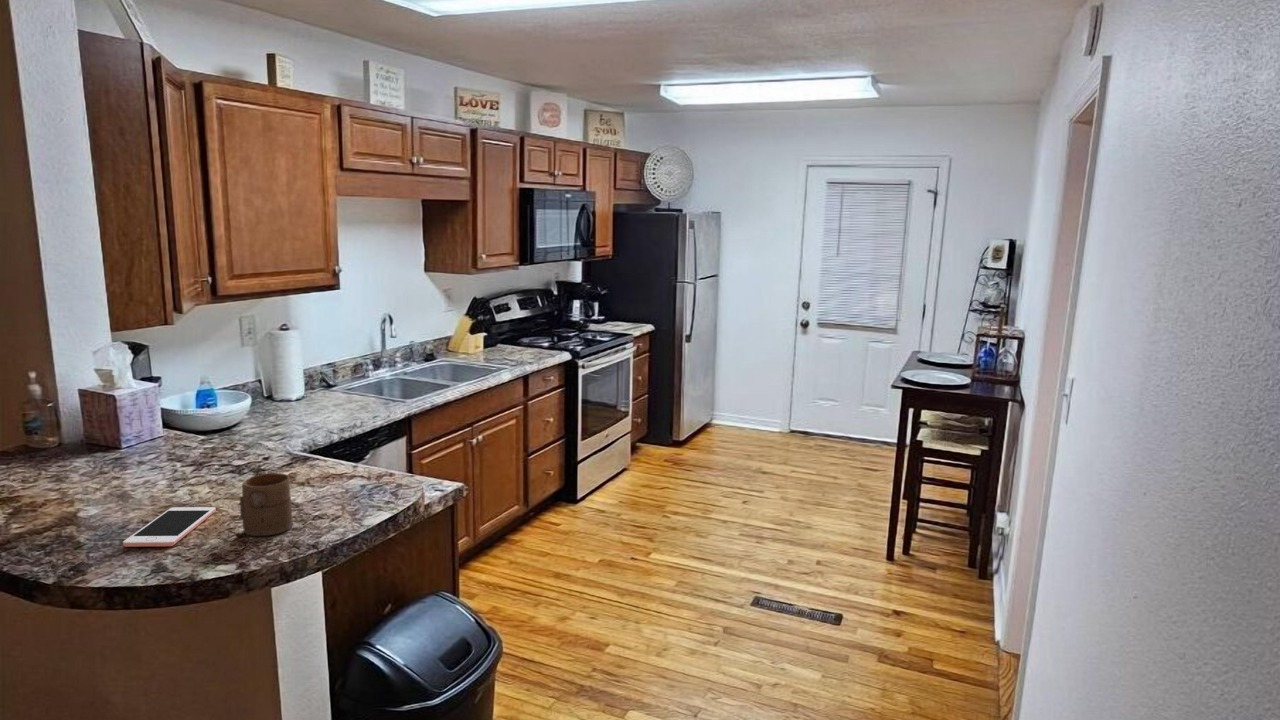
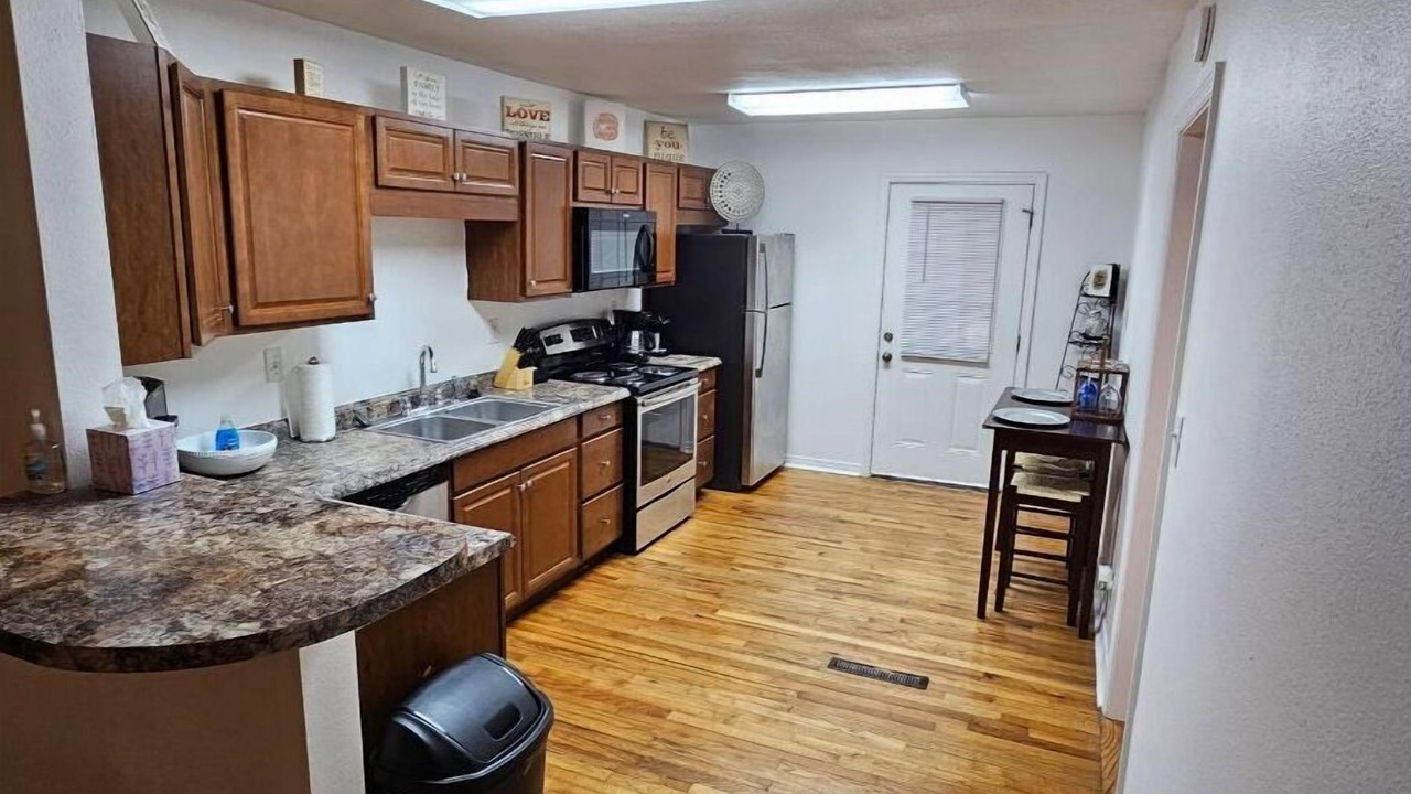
- cup (266, 504)
- cell phone (172, 525)
